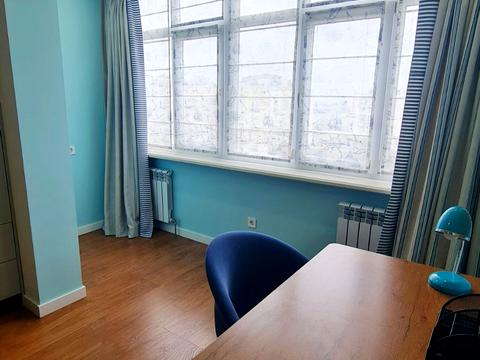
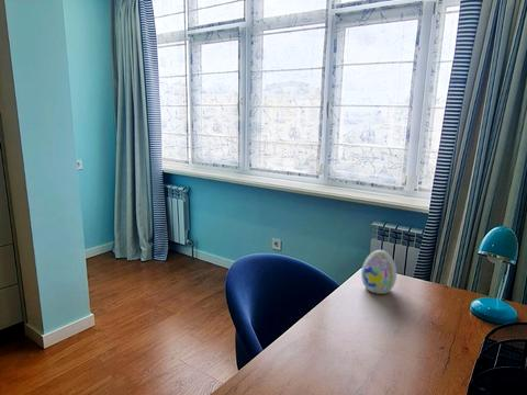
+ decorative egg (379, 270)
